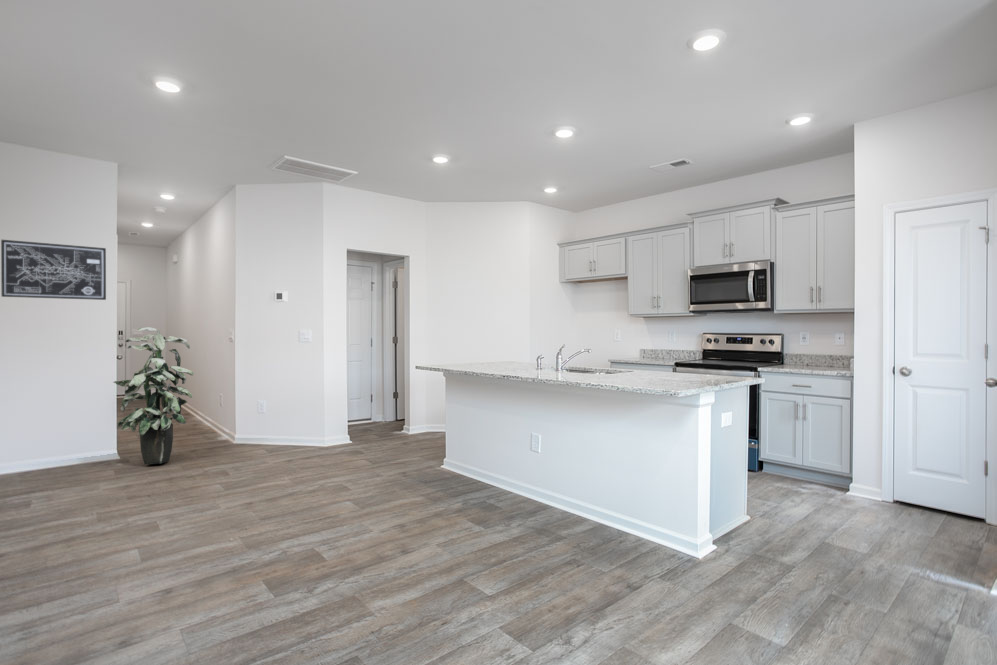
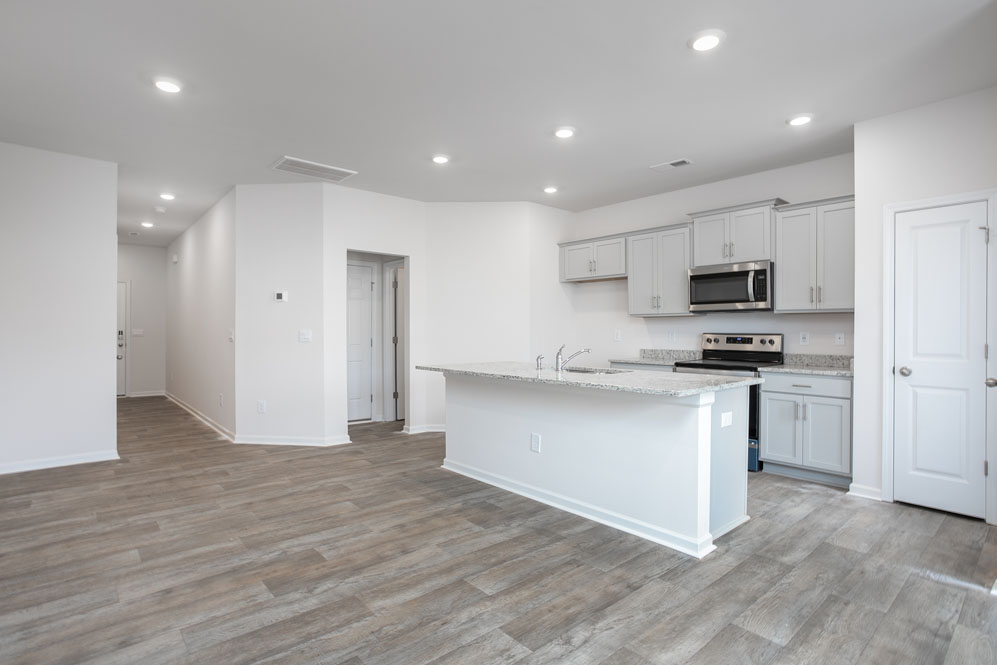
- wall art (56, 271)
- indoor plant (153, 395)
